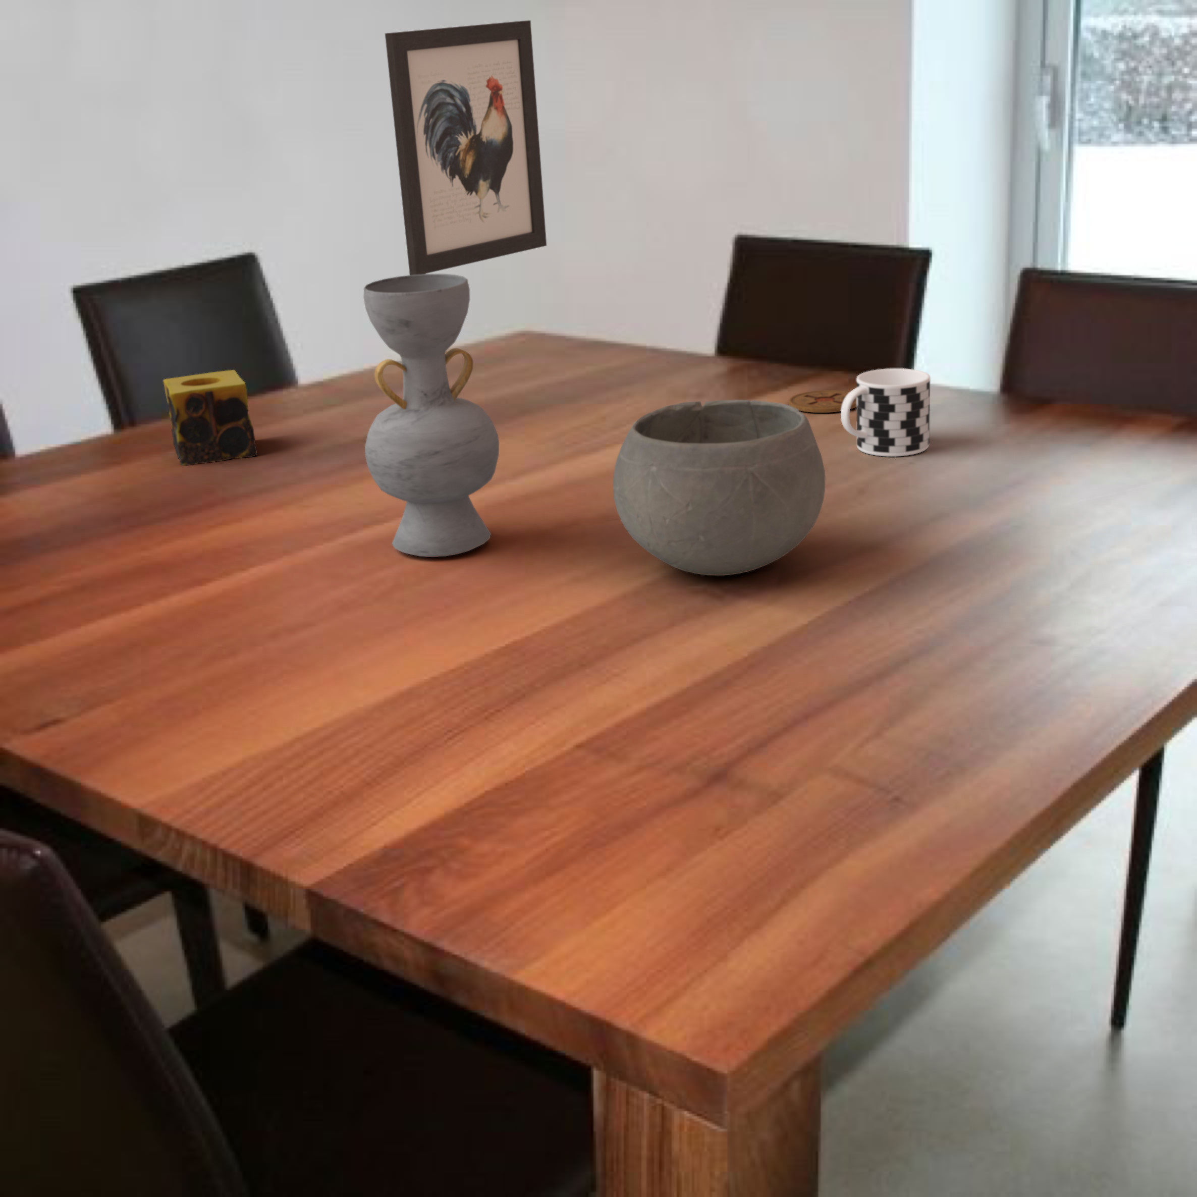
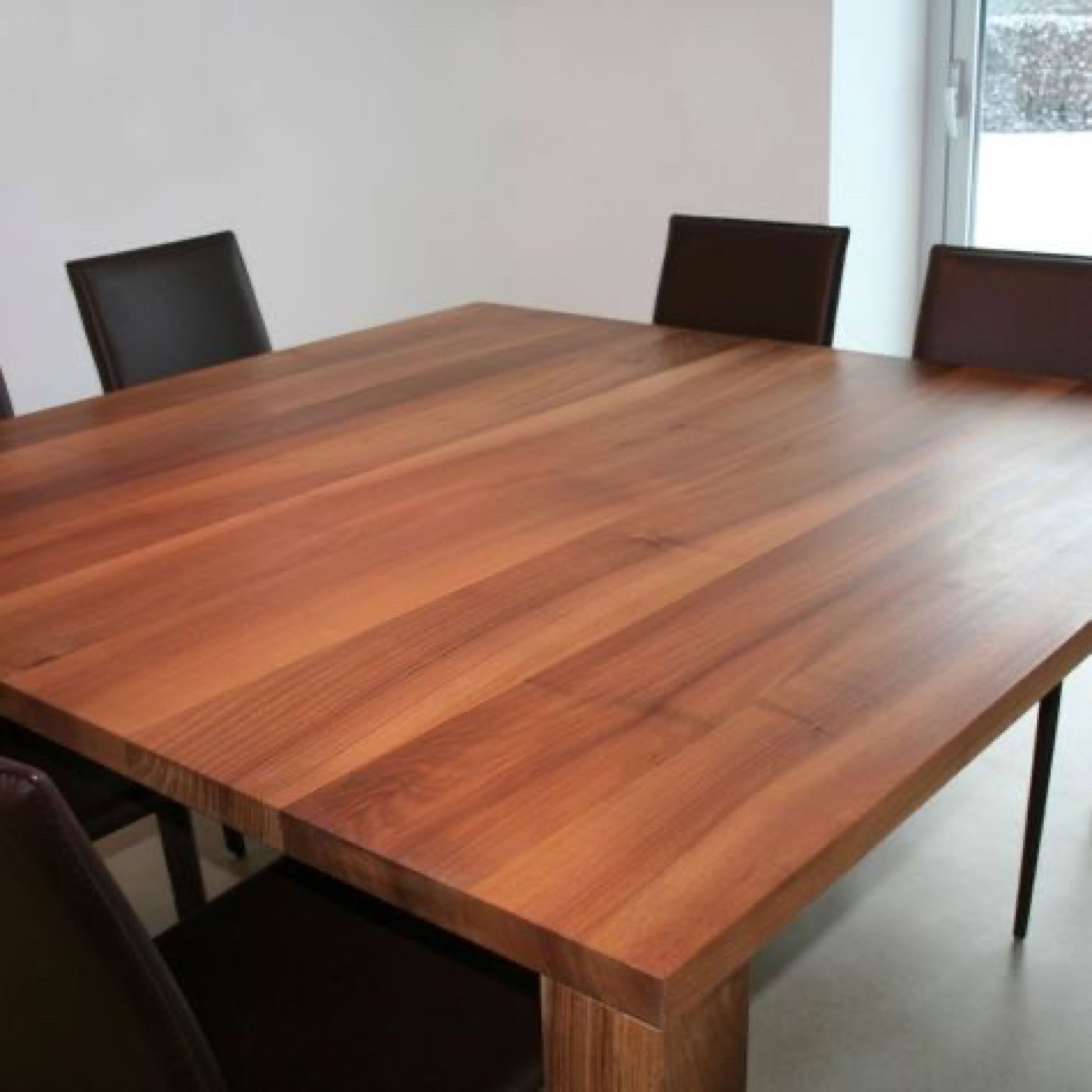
- decorative vase (429, 417)
- coaster (824, 401)
- cup (882, 414)
- candle (210, 418)
- bowl (720, 493)
- wall art (471, 146)
